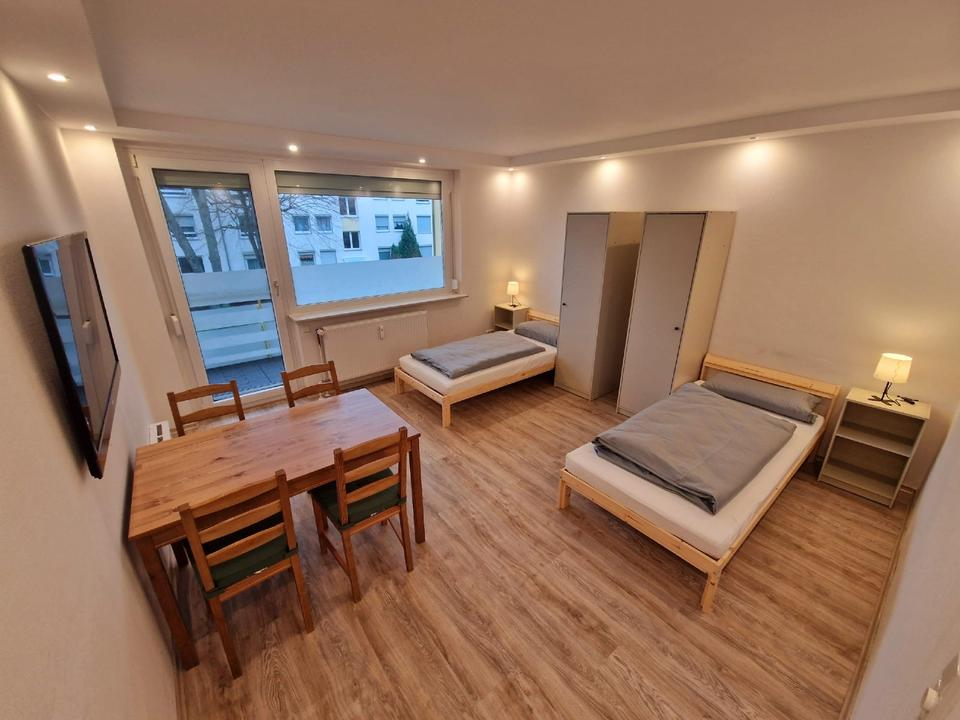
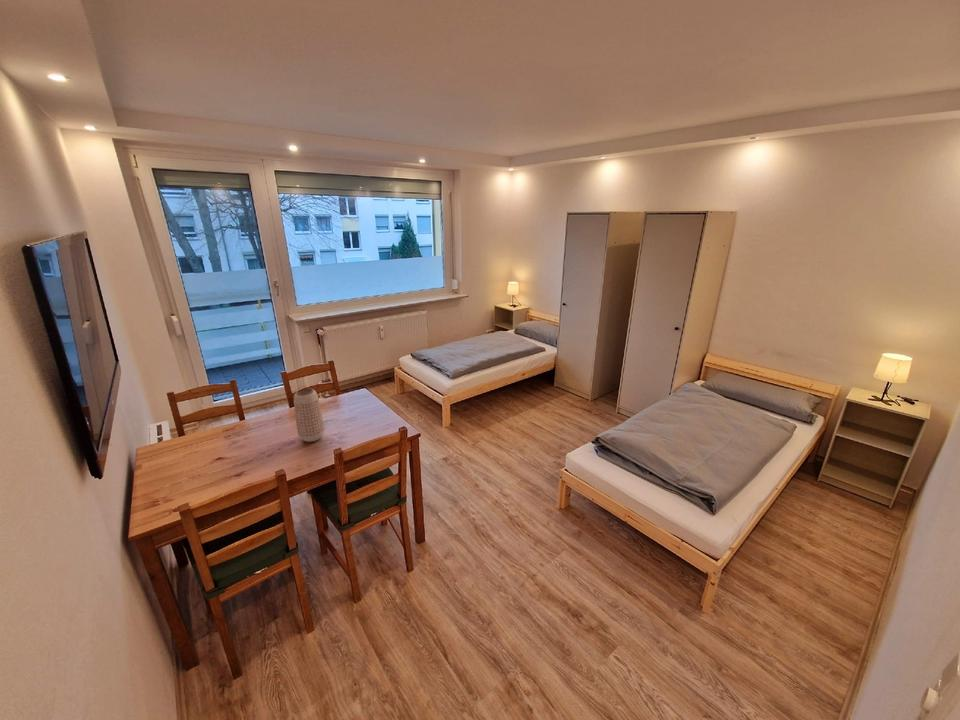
+ planter (308, 415)
